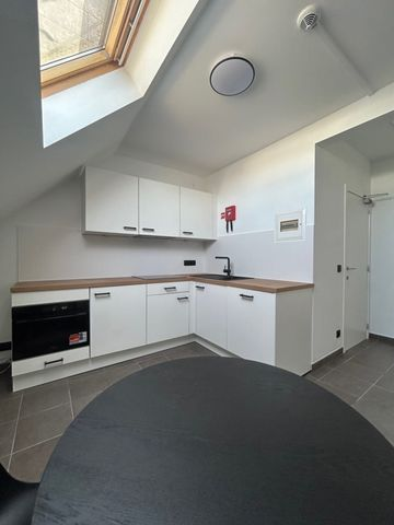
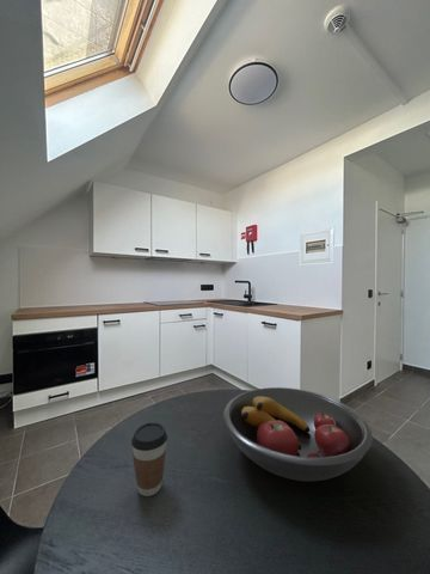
+ coffee cup (149, 459)
+ fruit bowl (291, 428)
